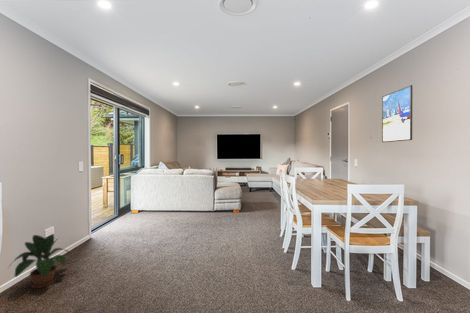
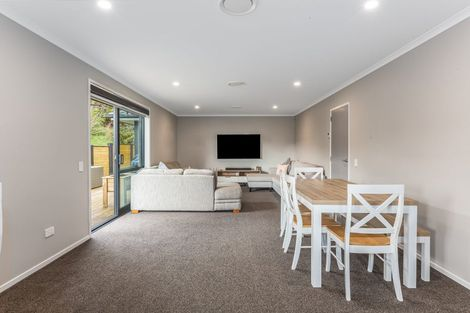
- potted plant (41, 256)
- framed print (395, 116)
